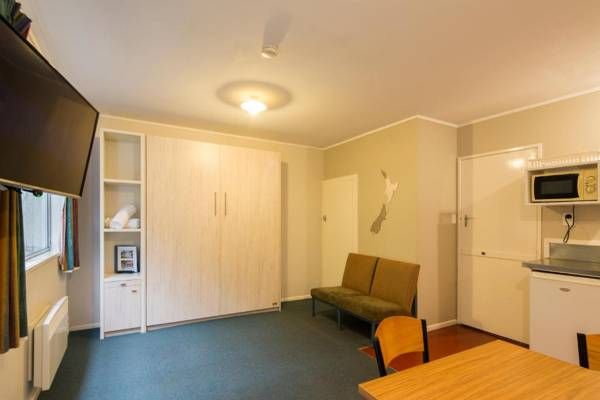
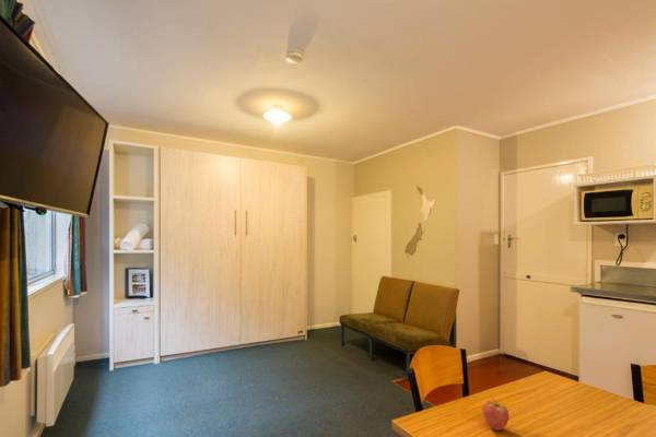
+ fruit (495, 413)
